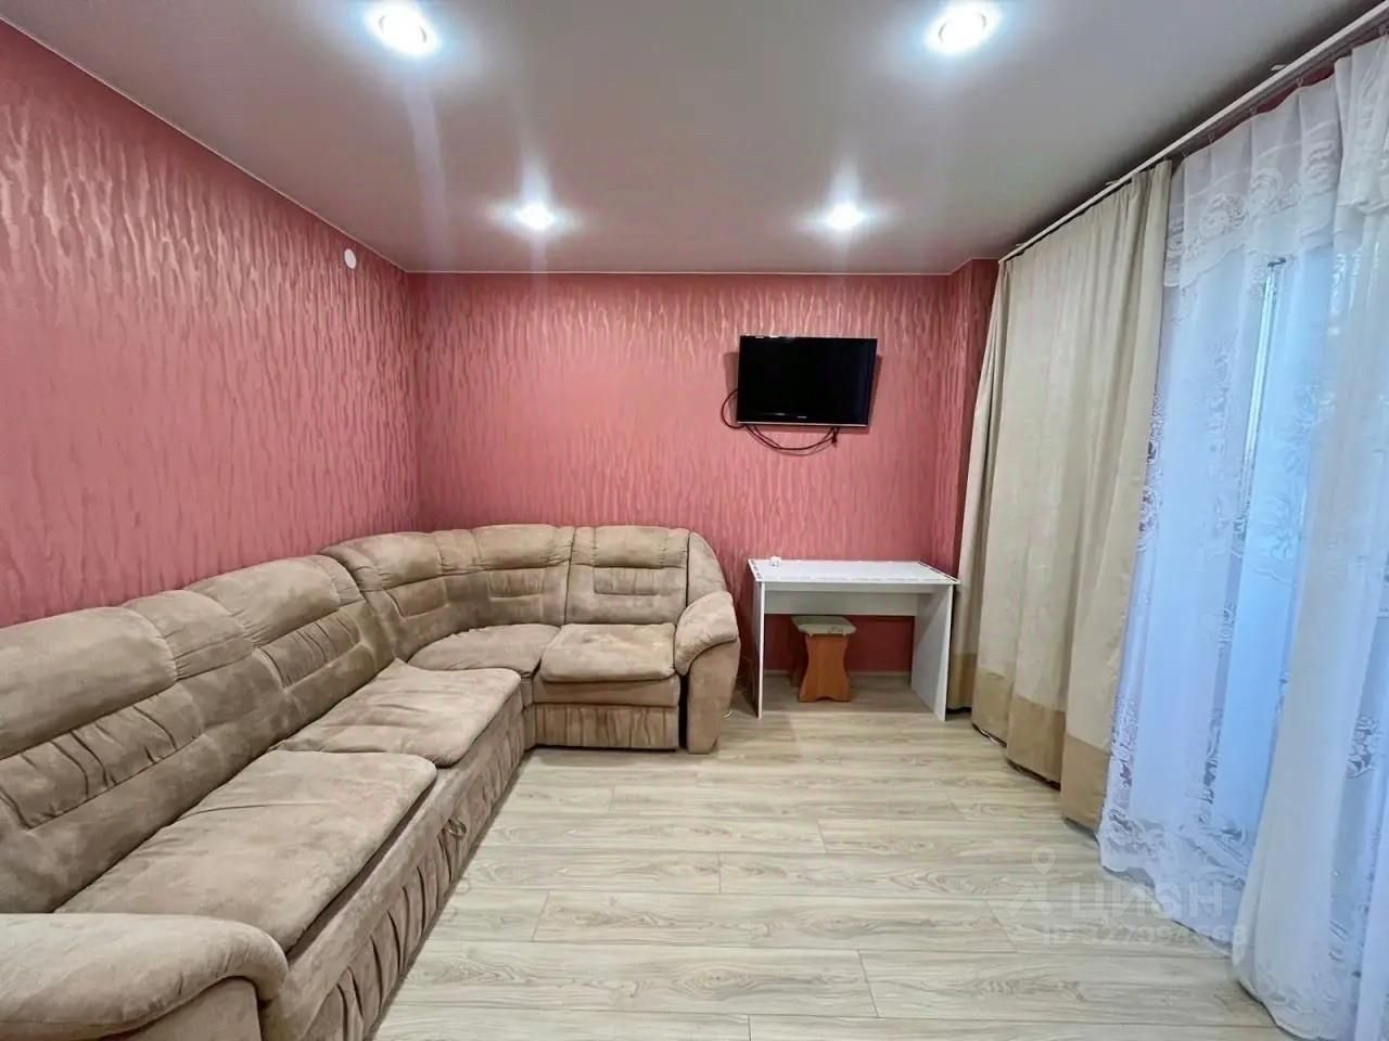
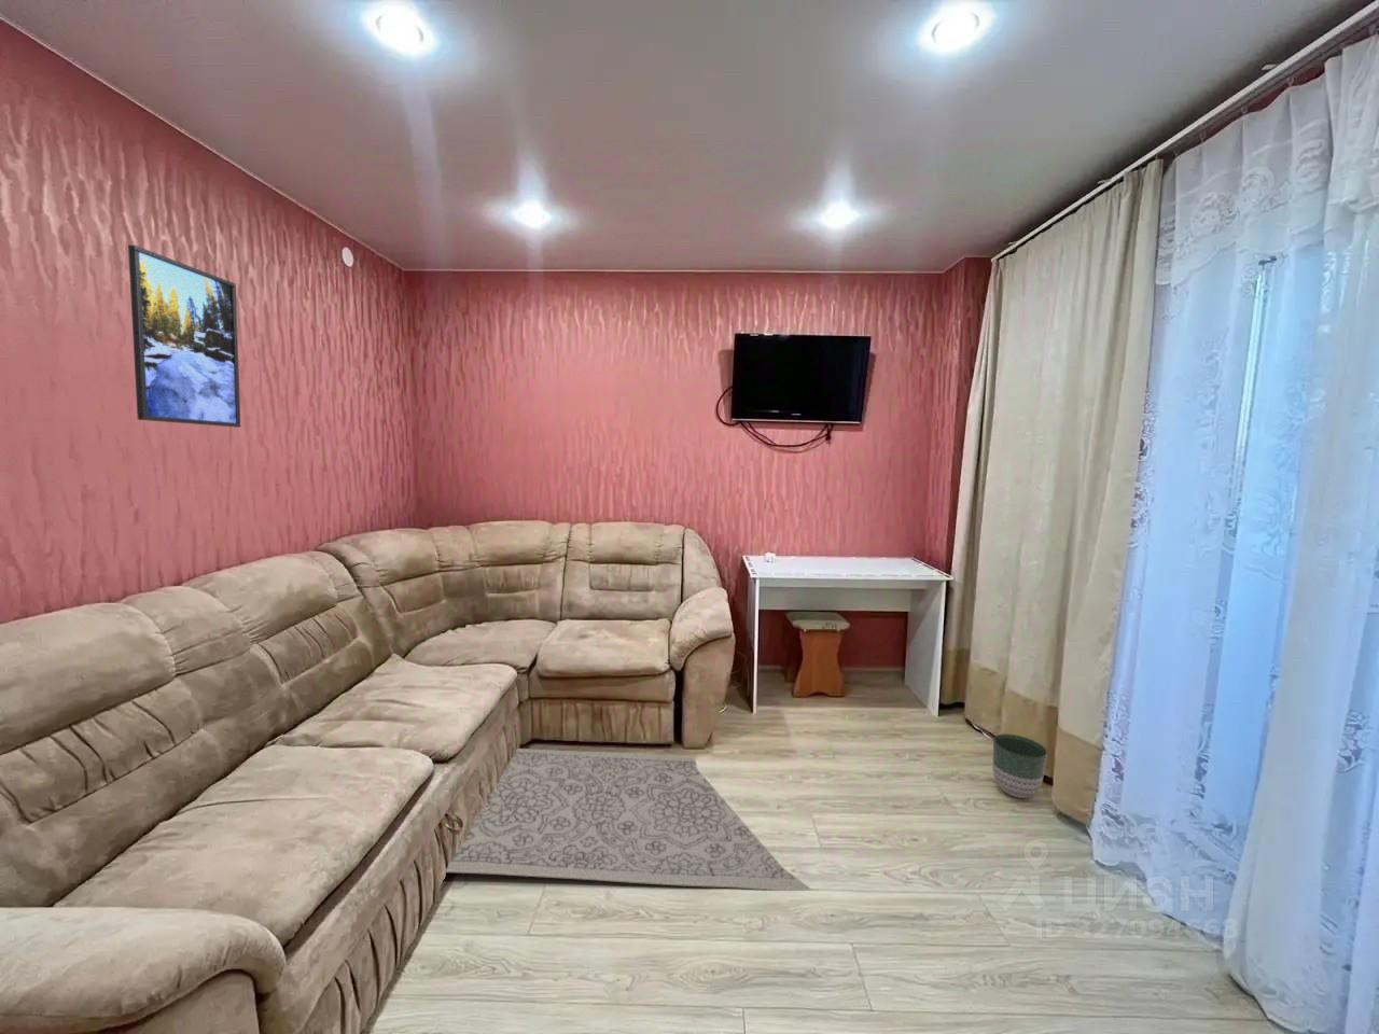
+ rug (685, 809)
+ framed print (190, 345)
+ planter (1017, 769)
